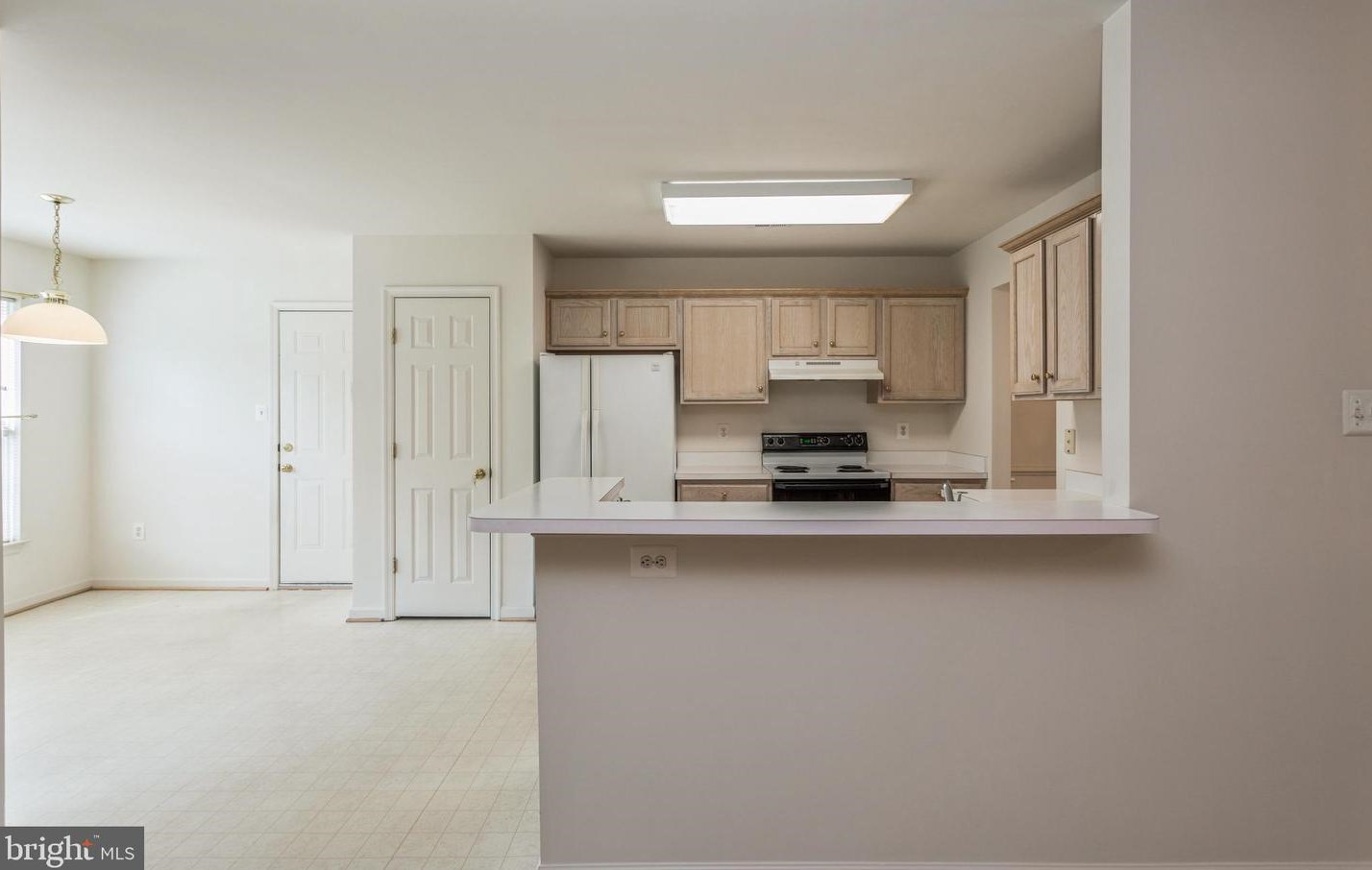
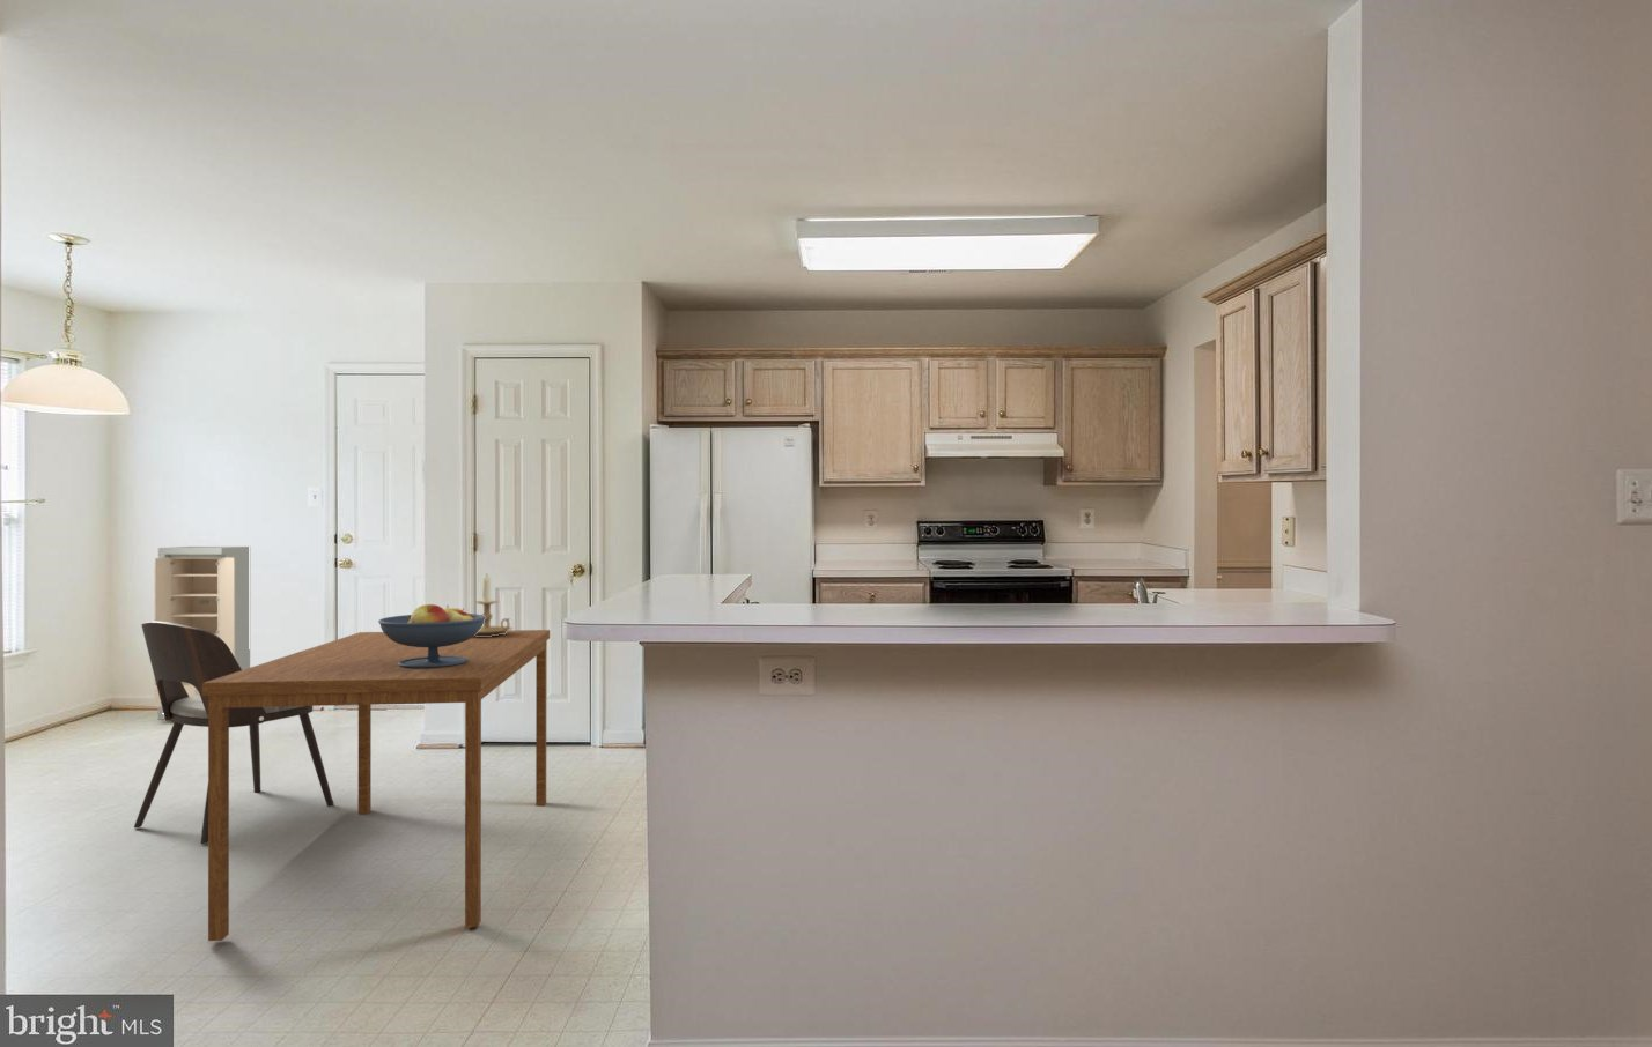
+ storage cabinet (206, 629)
+ dining table (370, 755)
+ candle holder (486, 603)
+ fruit bowl (432, 632)
+ dining chair (230, 715)
